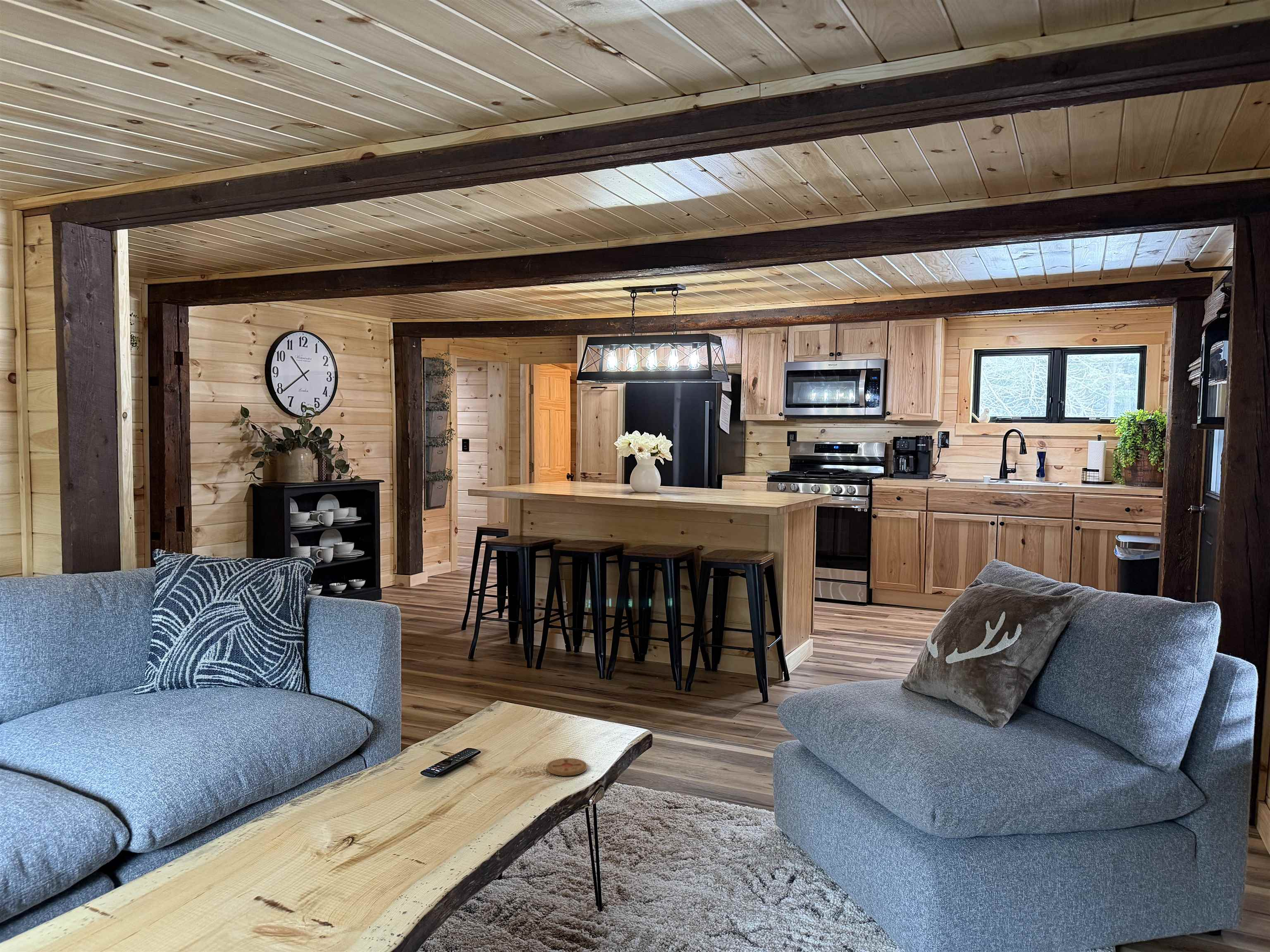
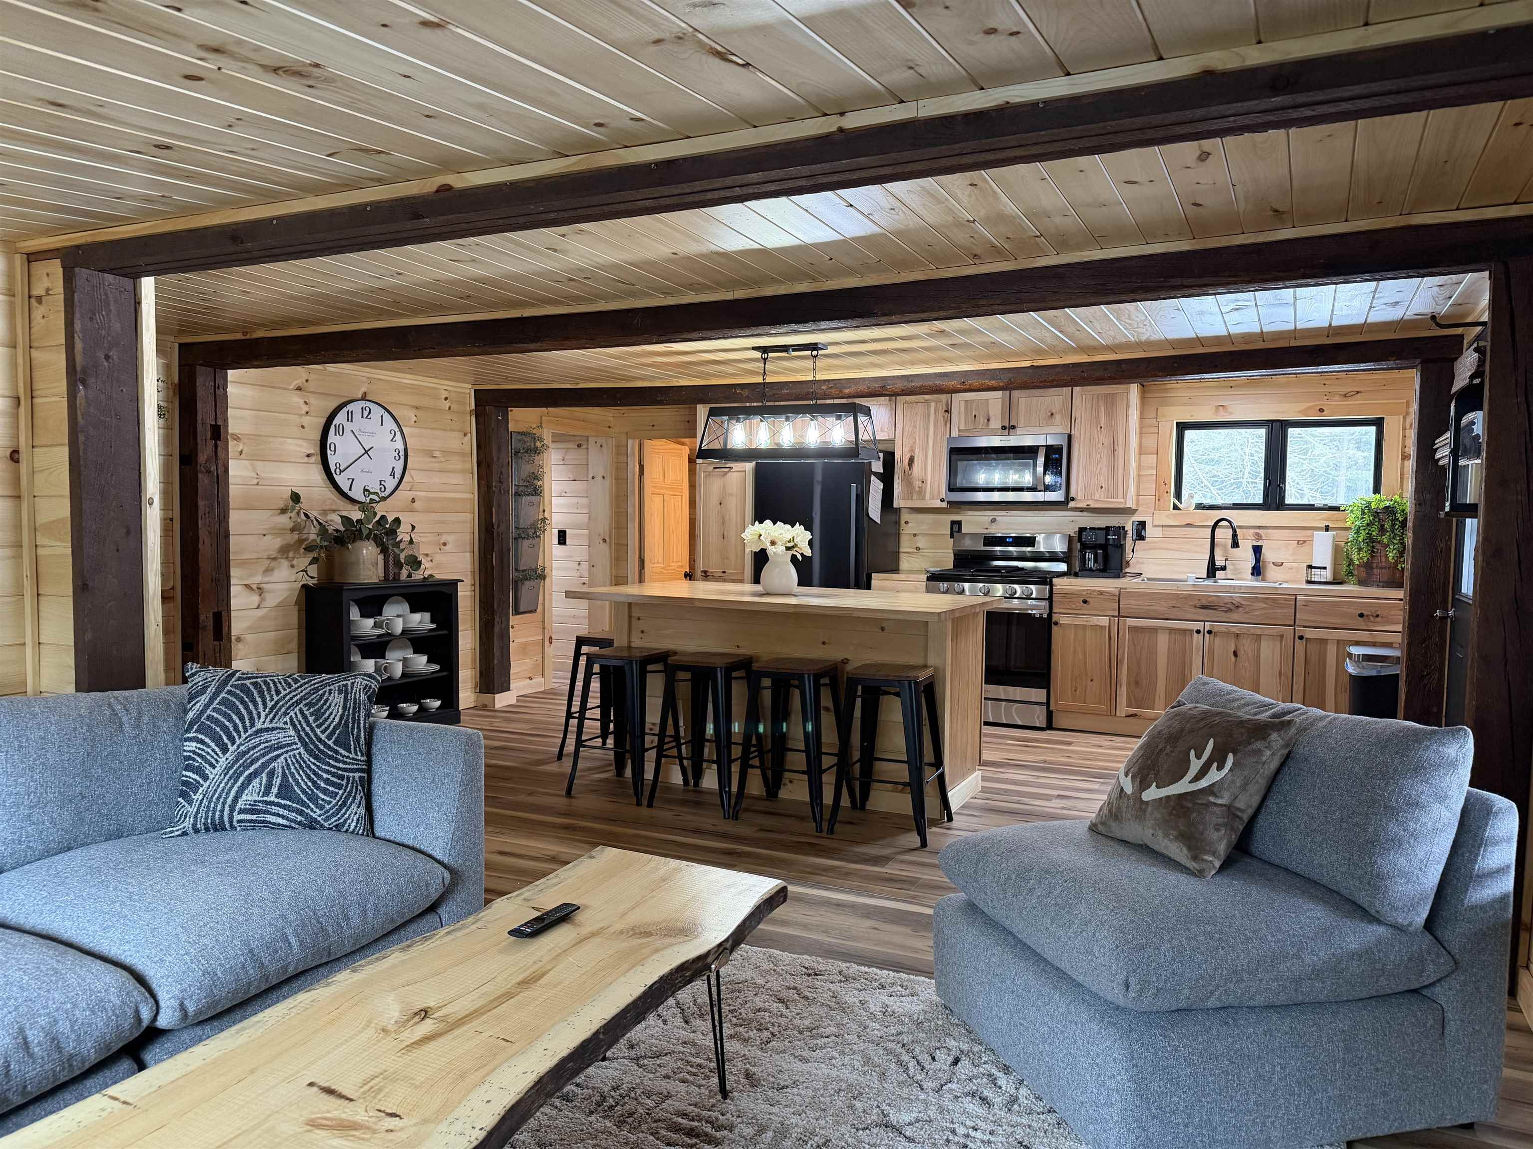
- coaster (567, 766)
